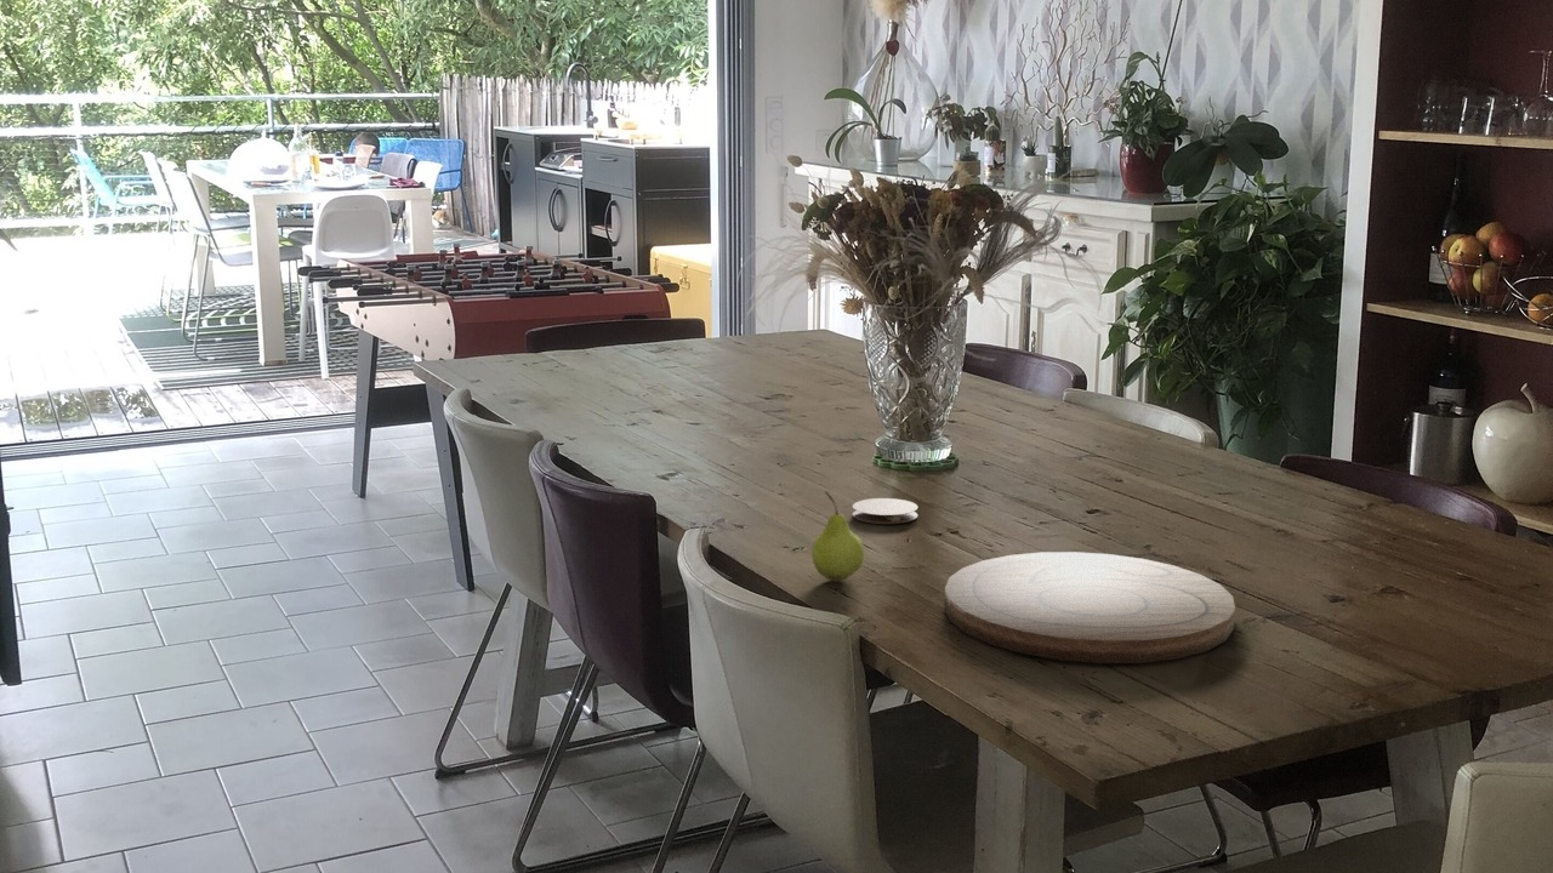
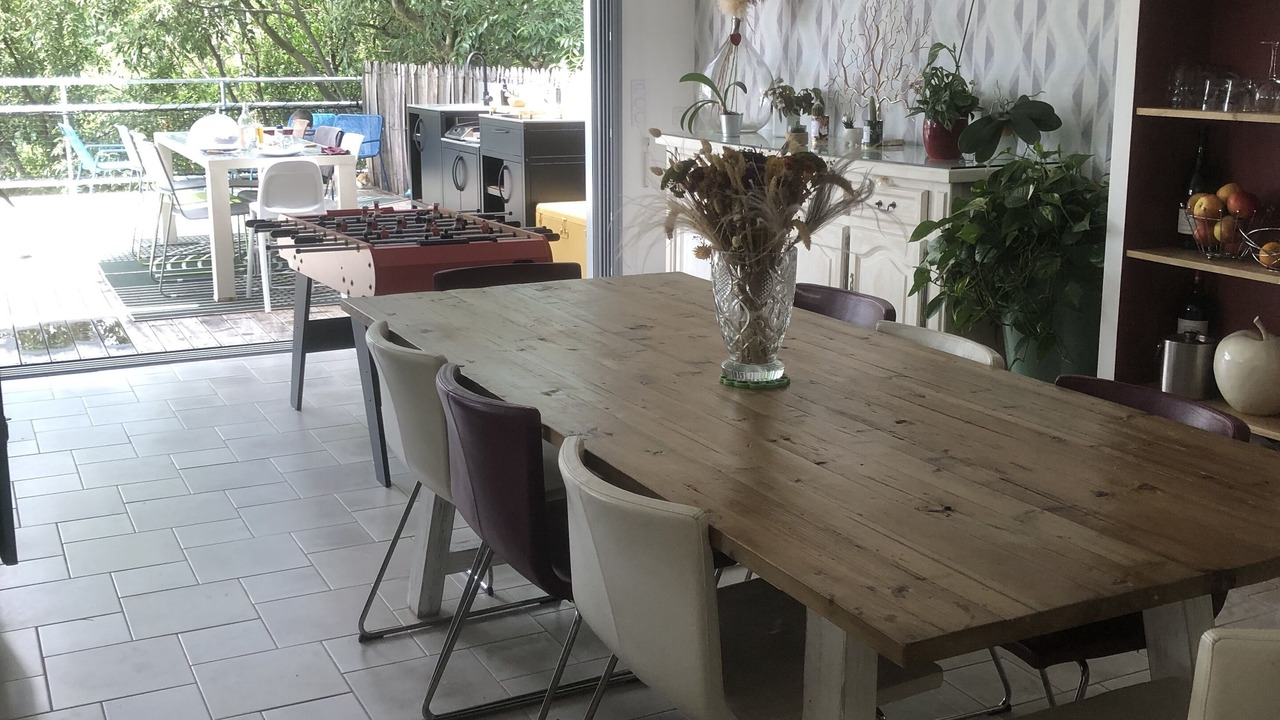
- fruit (837, 535)
- coaster (884, 510)
- cutting board (1086, 601)
